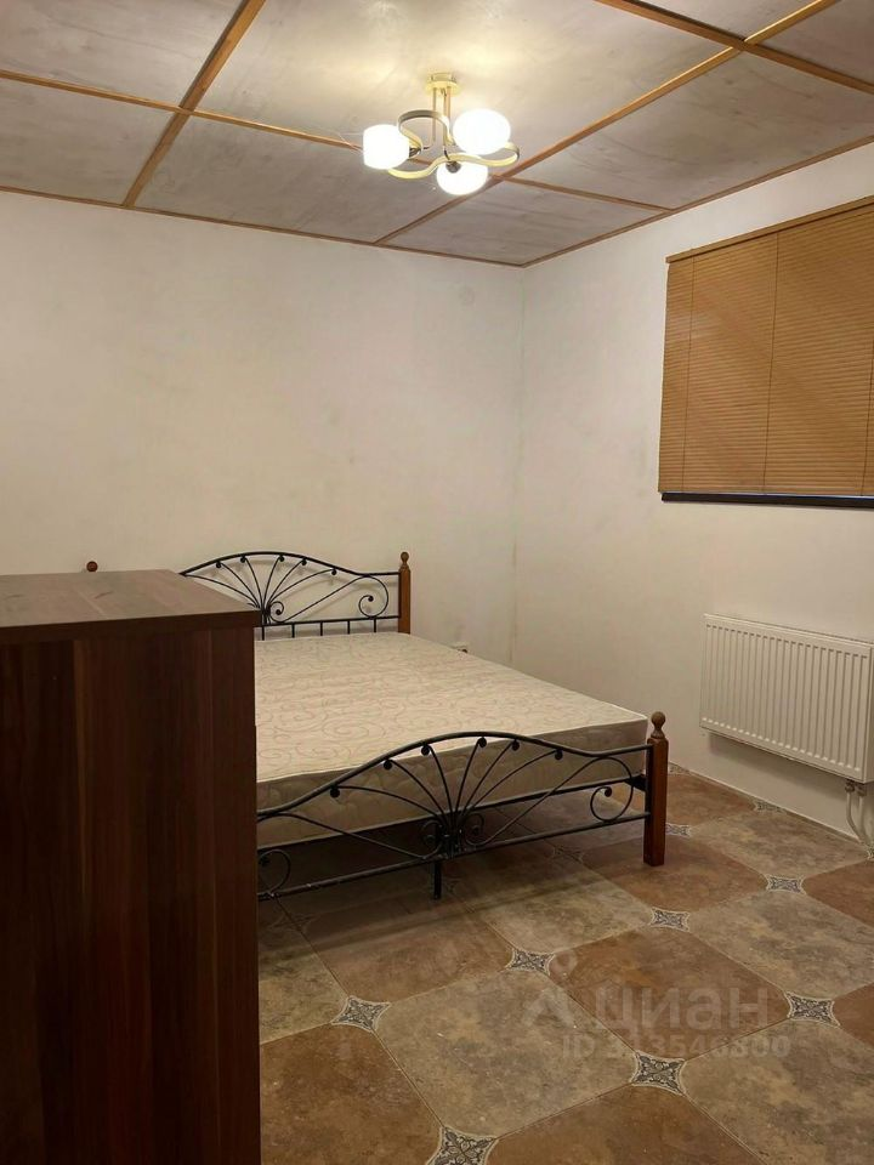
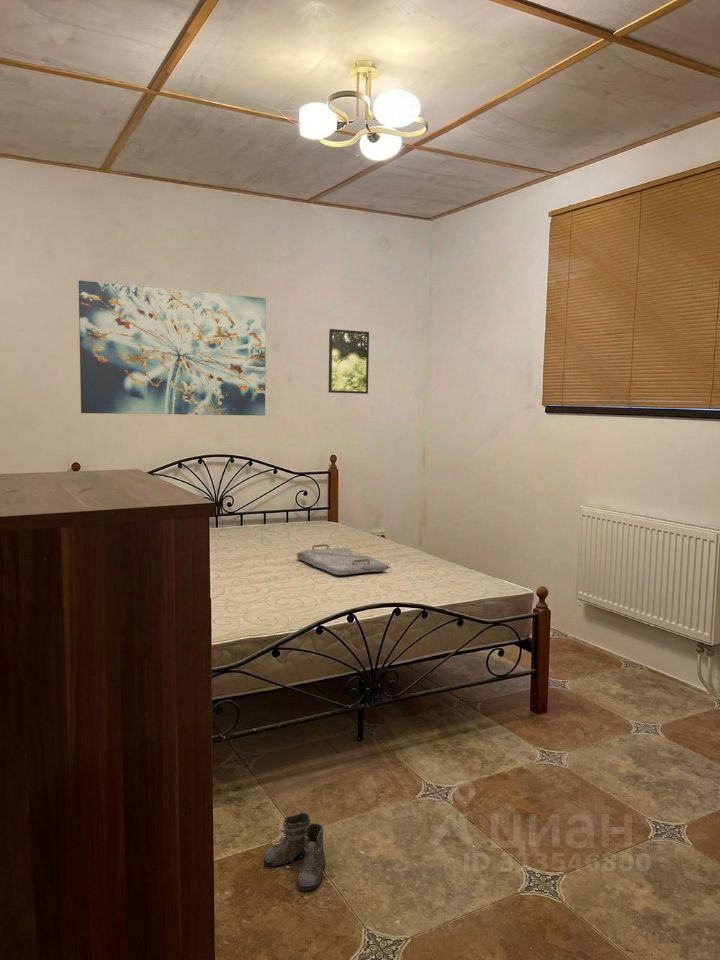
+ wall art (177, 352)
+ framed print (349, 361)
+ boots (297, 845)
+ serving tray (345, 558)
